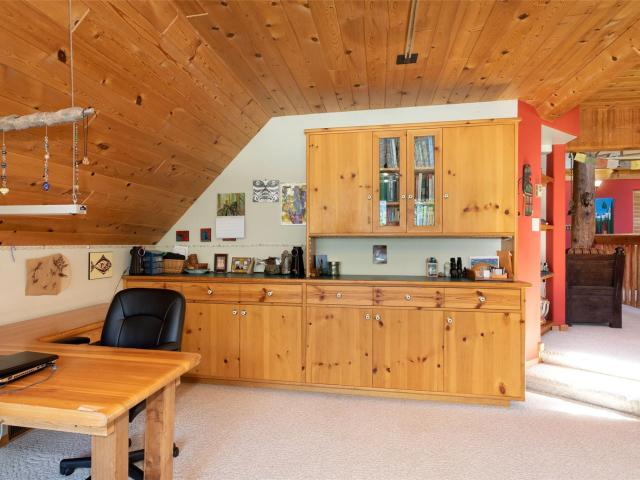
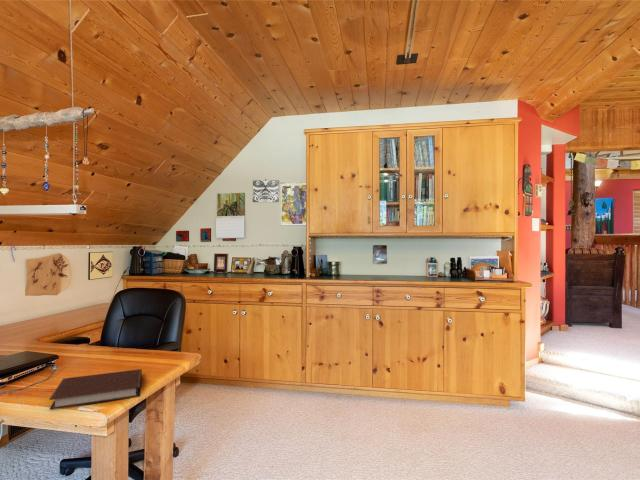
+ notebook (100, 386)
